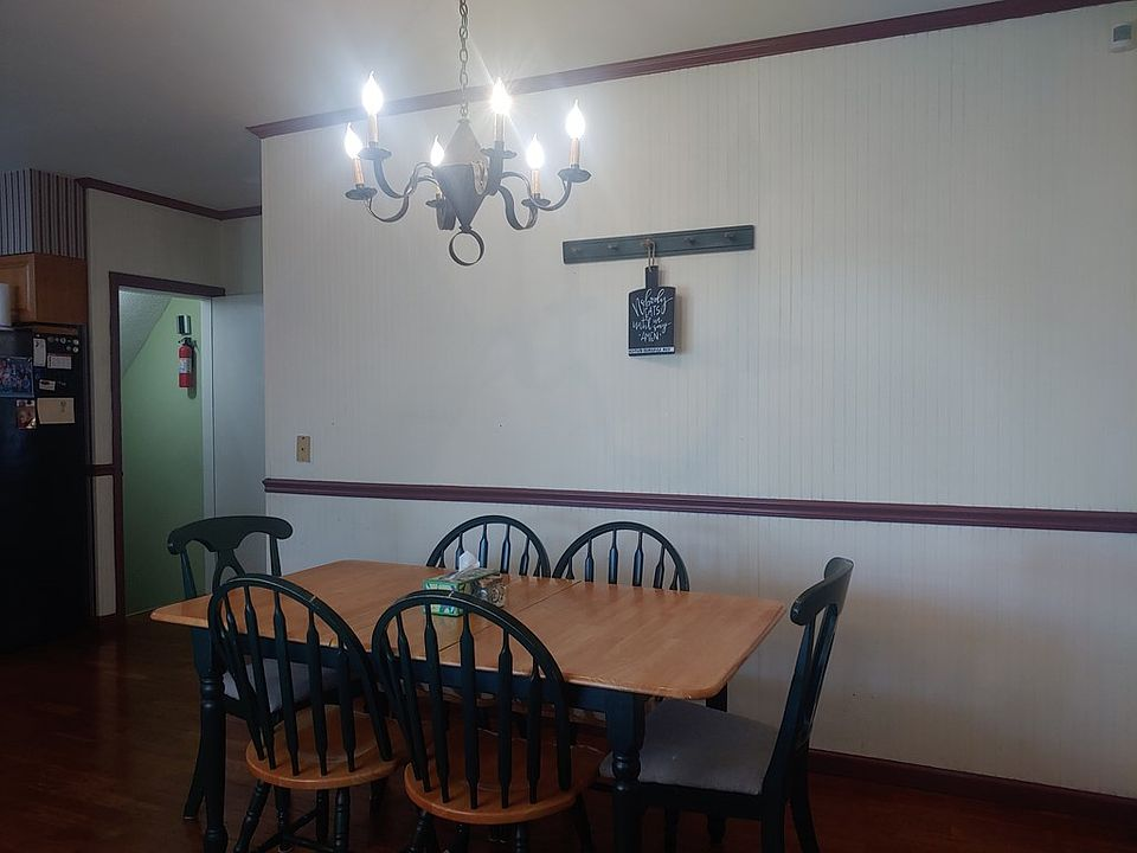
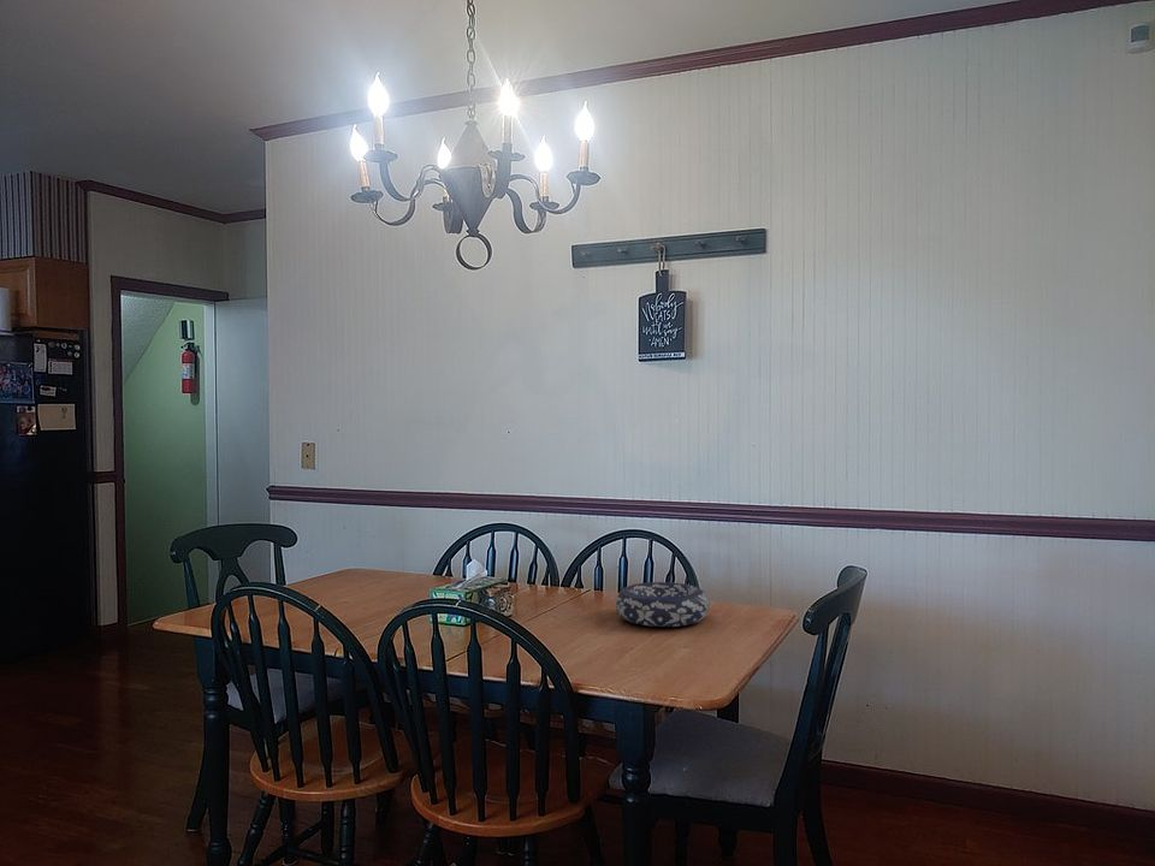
+ decorative bowl (662, 604)
